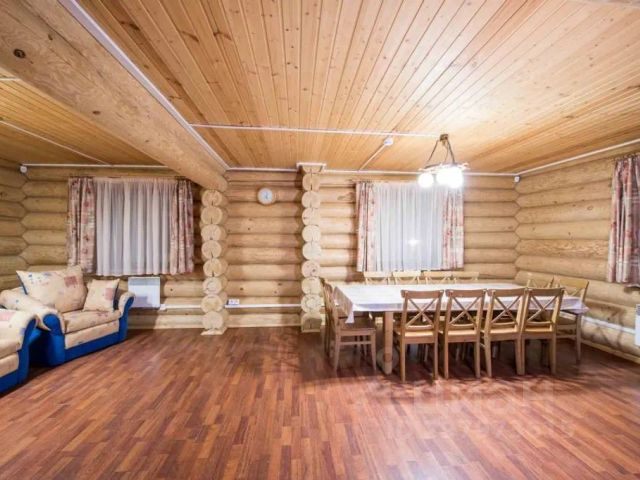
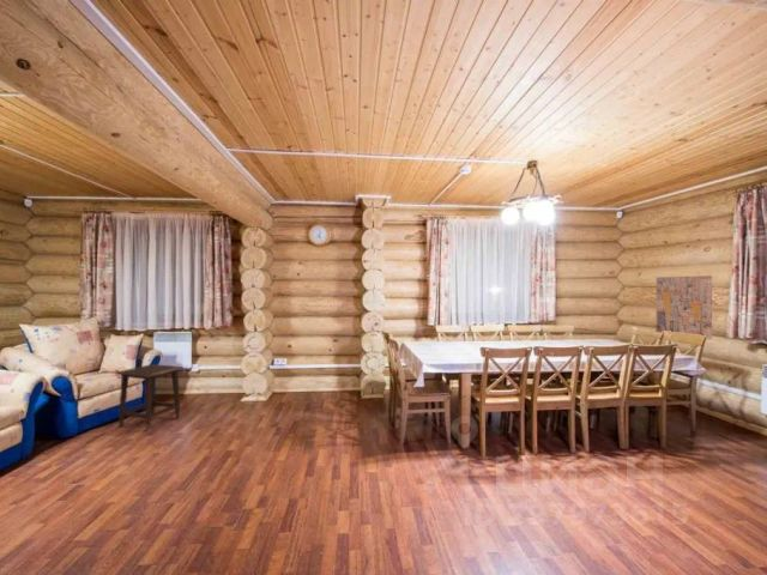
+ wall art (682, 305)
+ side table (150, 395)
